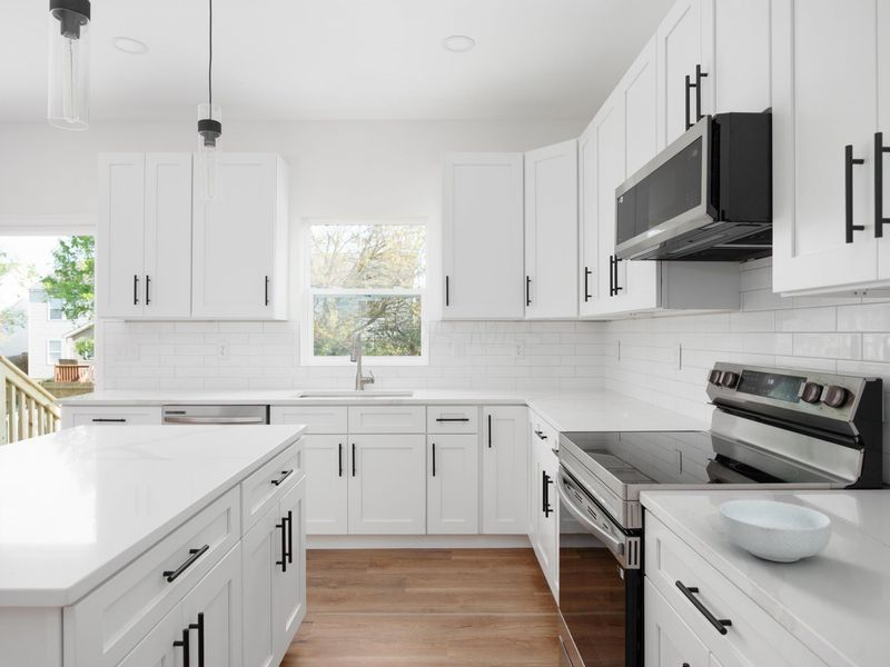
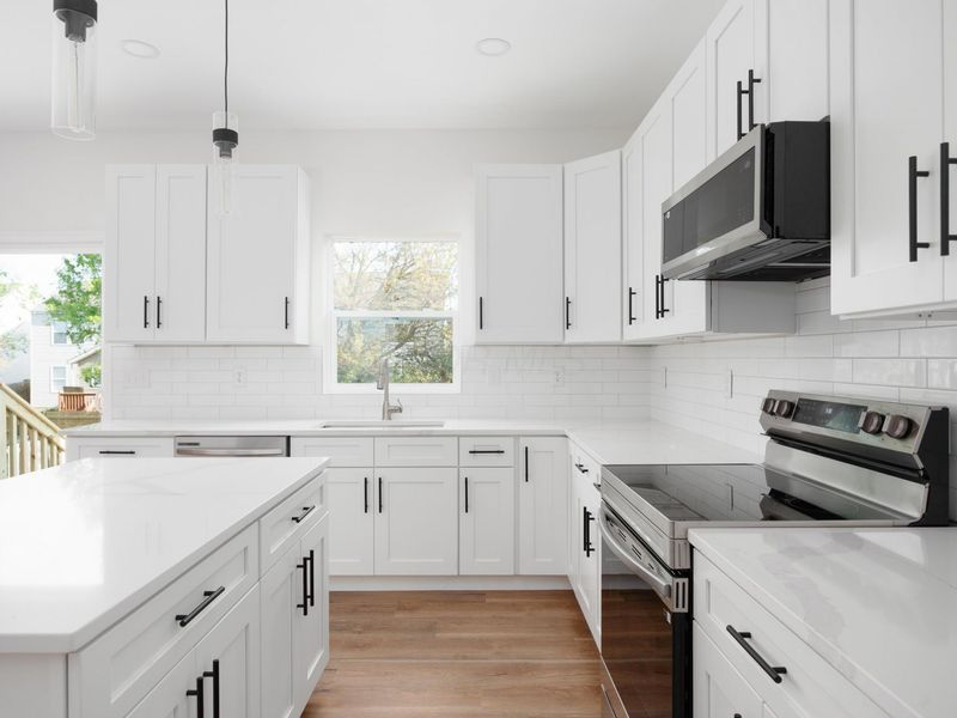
- cereal bowl (772, 532)
